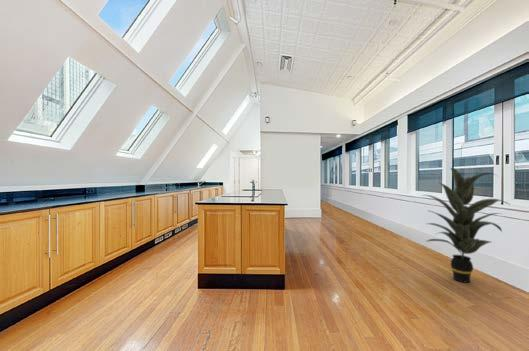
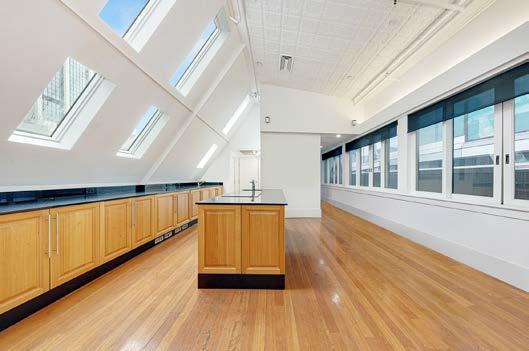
- indoor plant (461, 222)
